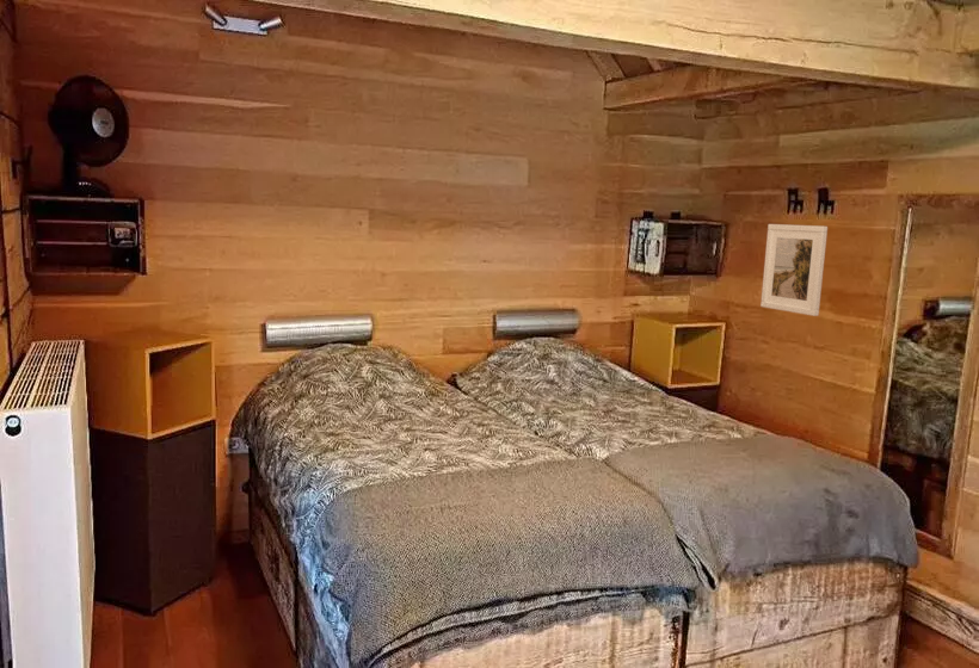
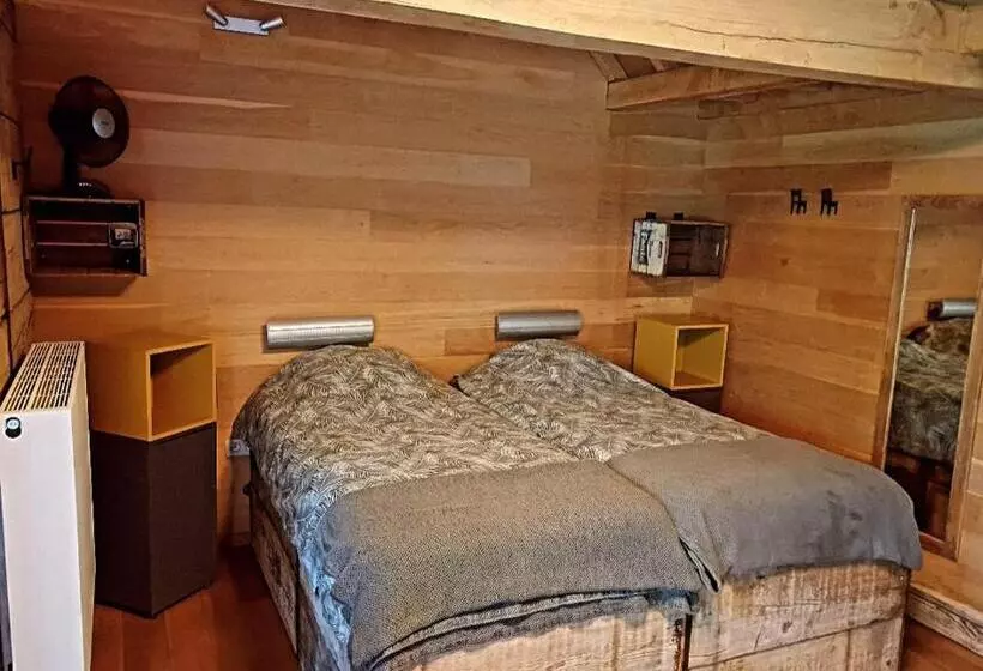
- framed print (792, 268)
